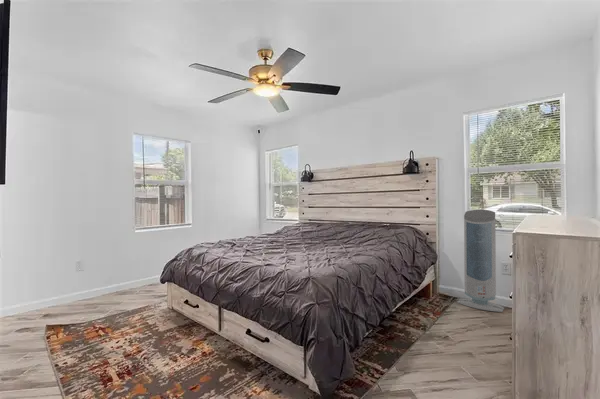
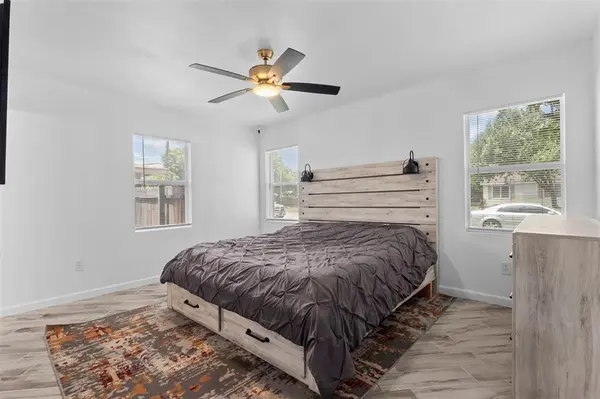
- air purifier (479, 257)
